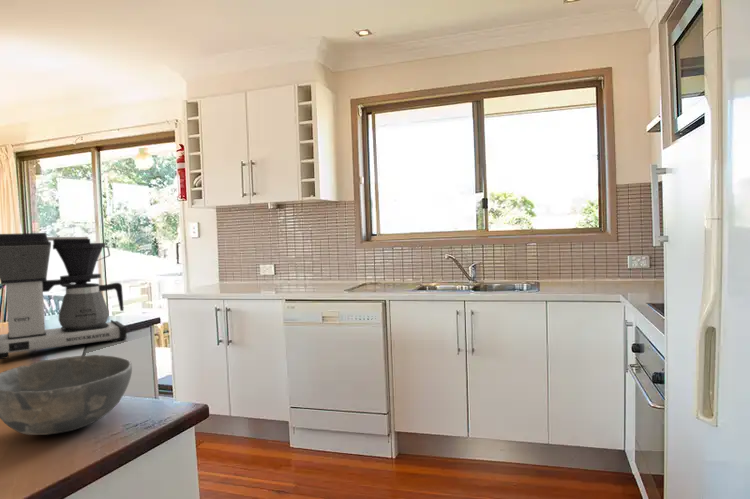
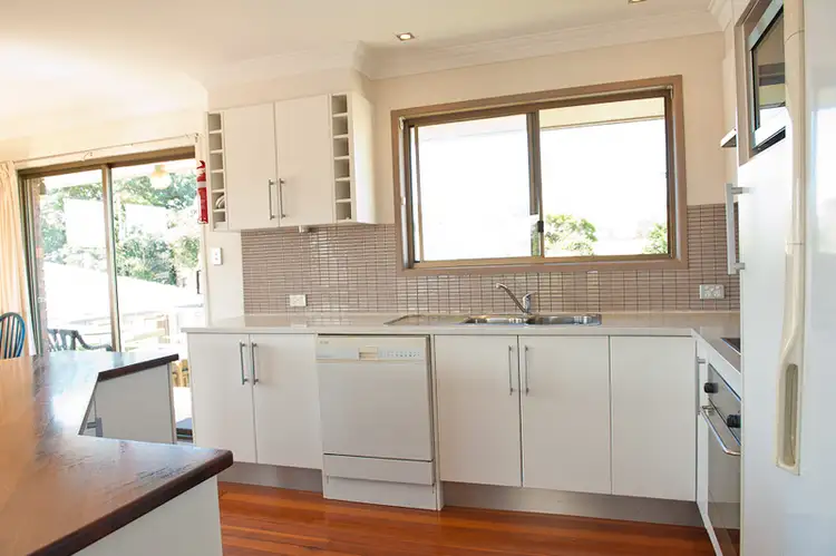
- bowl (63, 397)
- coffee maker (62, 286)
